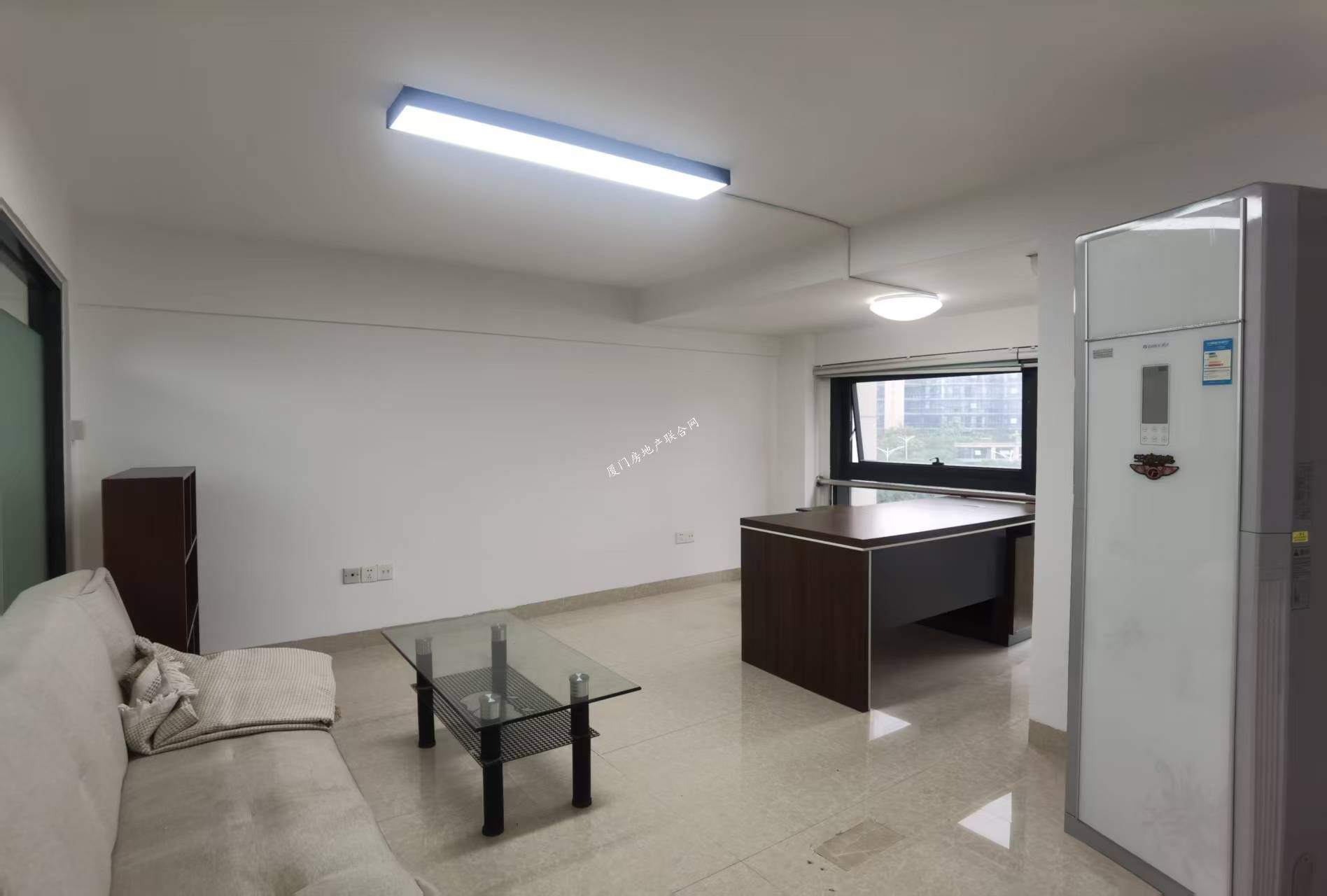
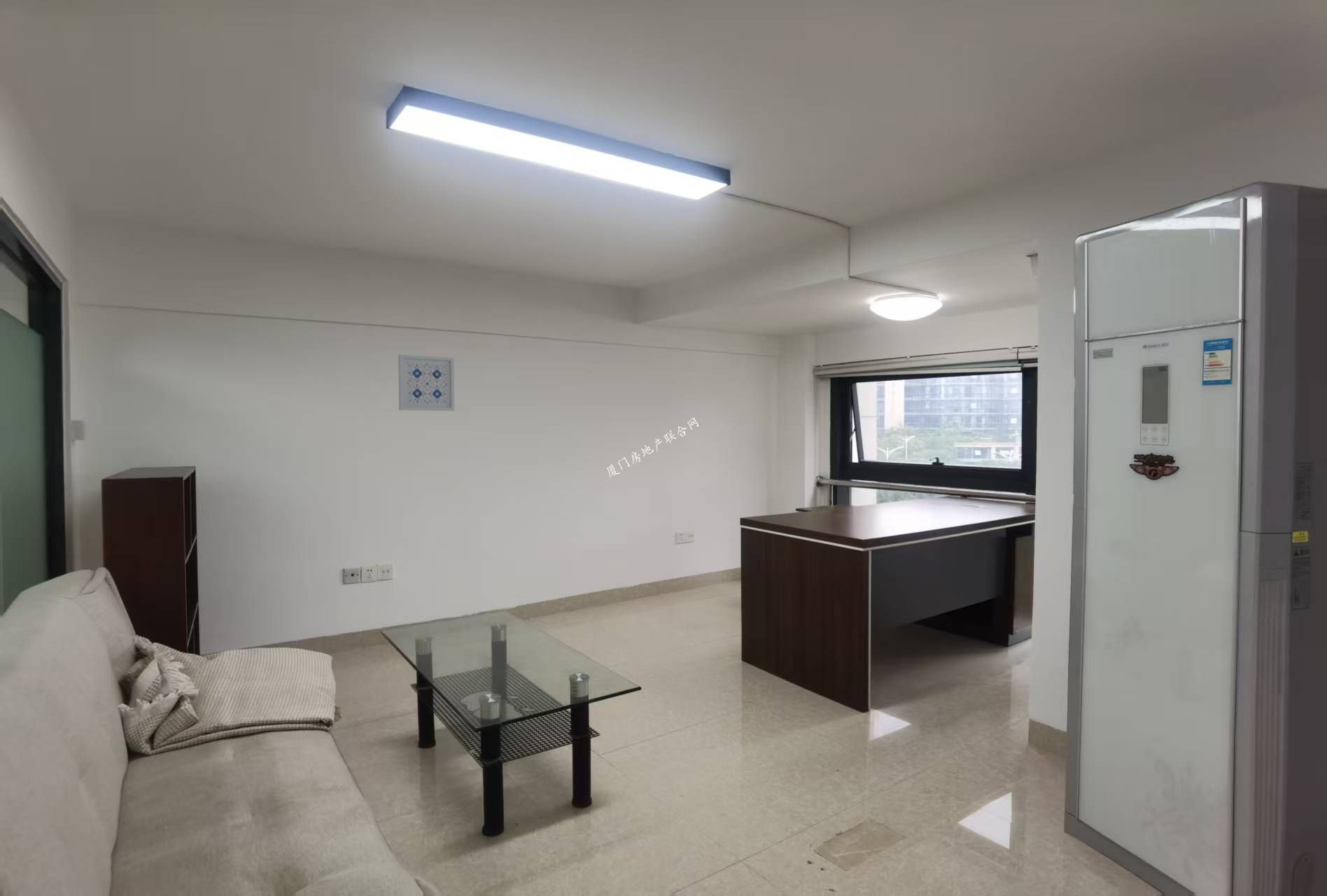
+ wall art (427, 383)
